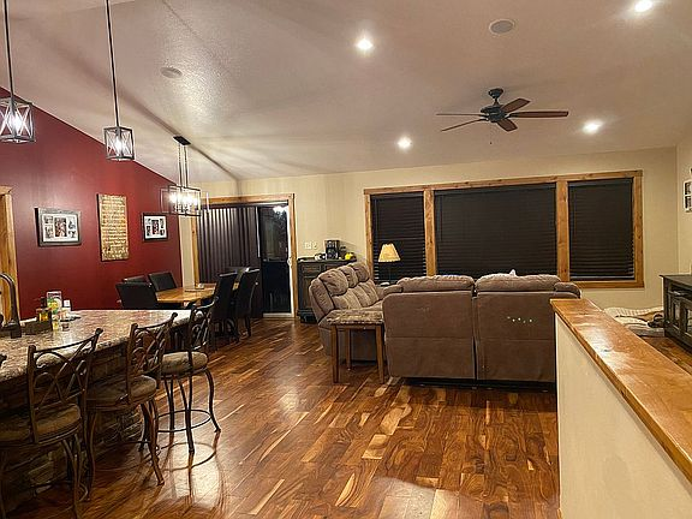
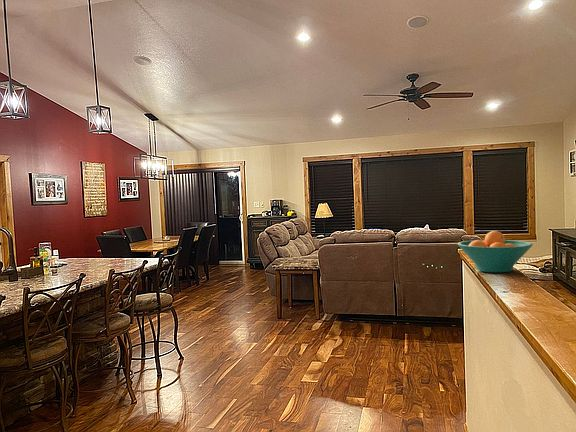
+ fruit bowl (494, 250)
